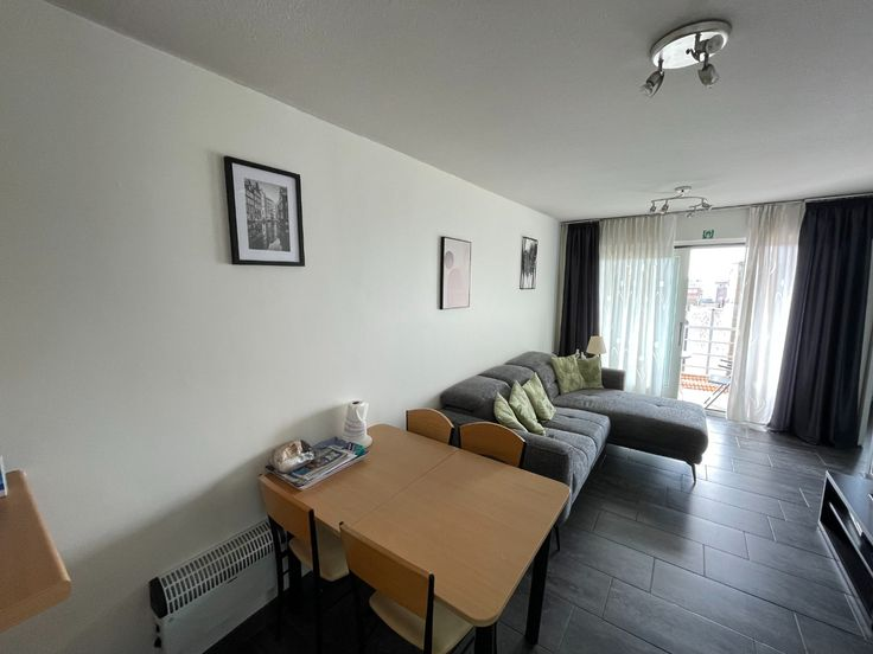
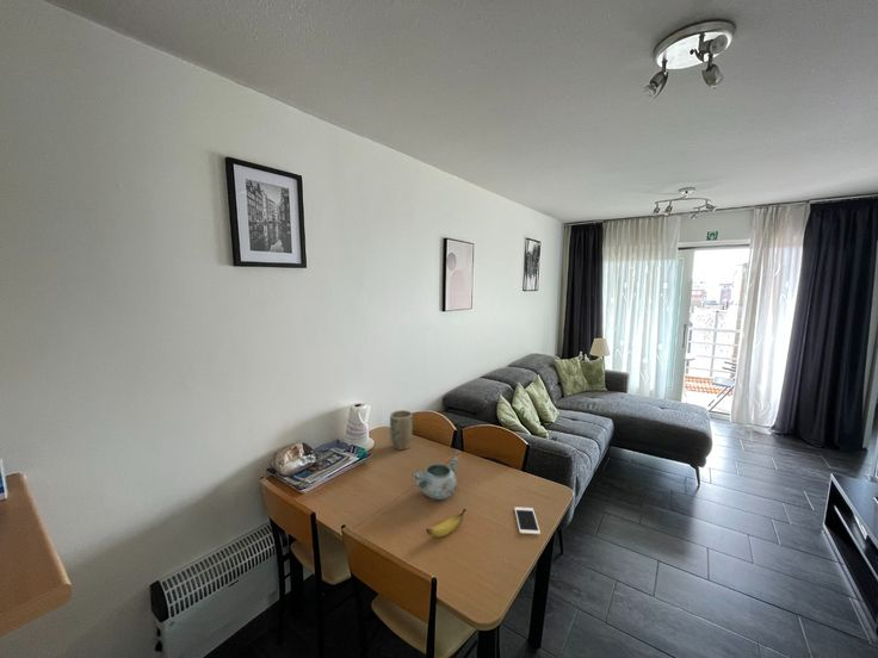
+ plant pot (401, 429)
+ banana (446, 524)
+ decorative bowl (437, 478)
+ cell phone (526, 520)
